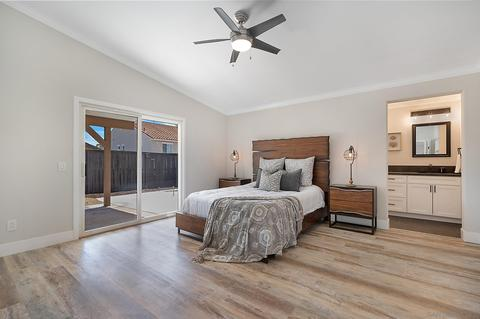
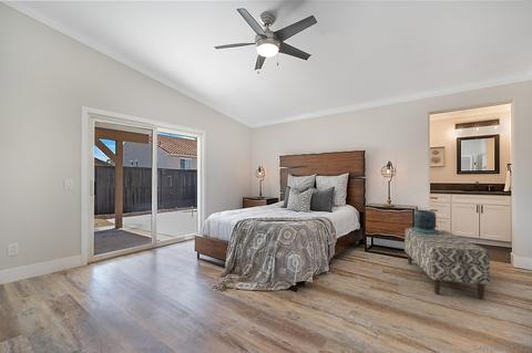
+ bench (439, 257)
+ decorative urn (424, 220)
